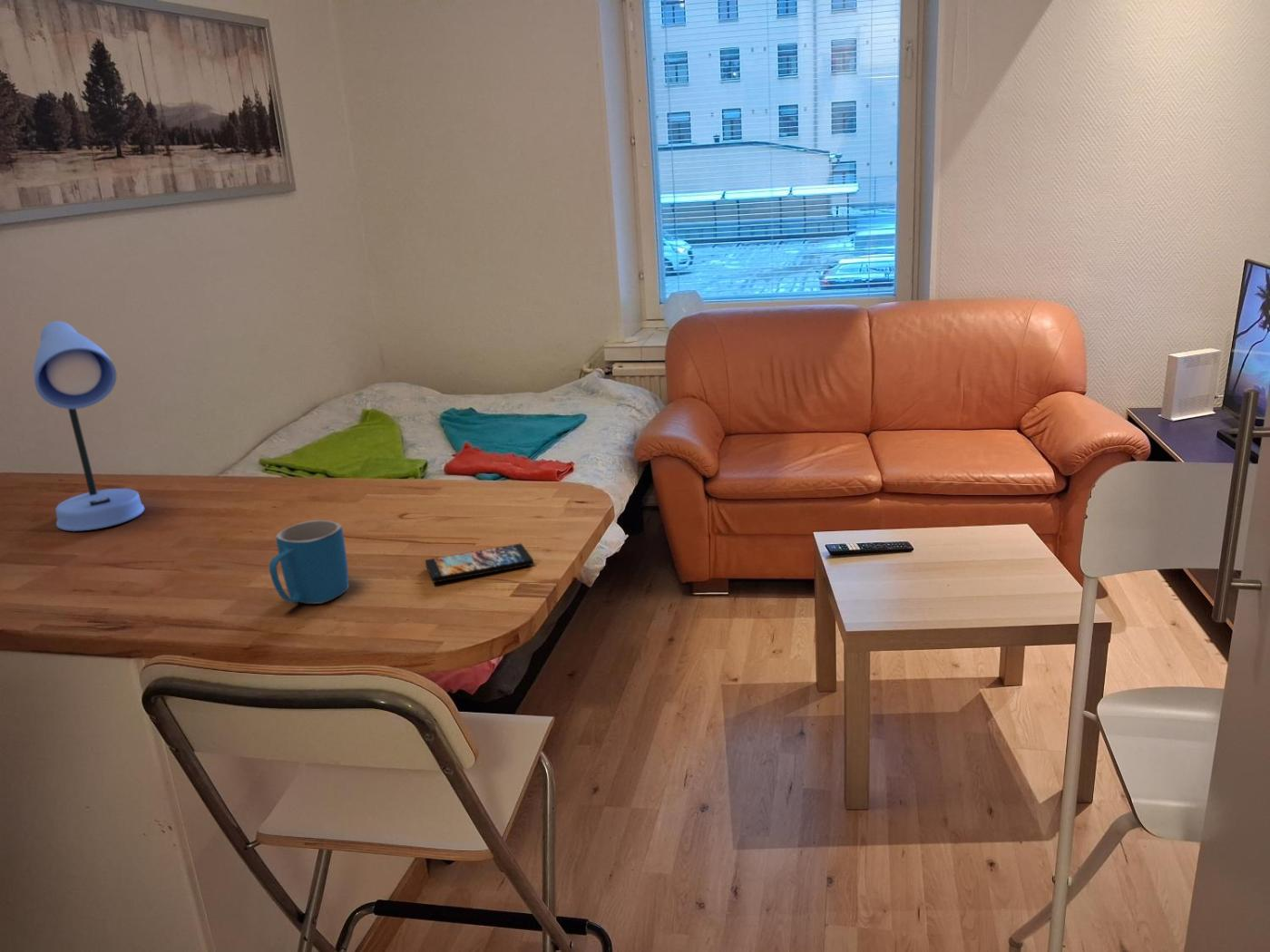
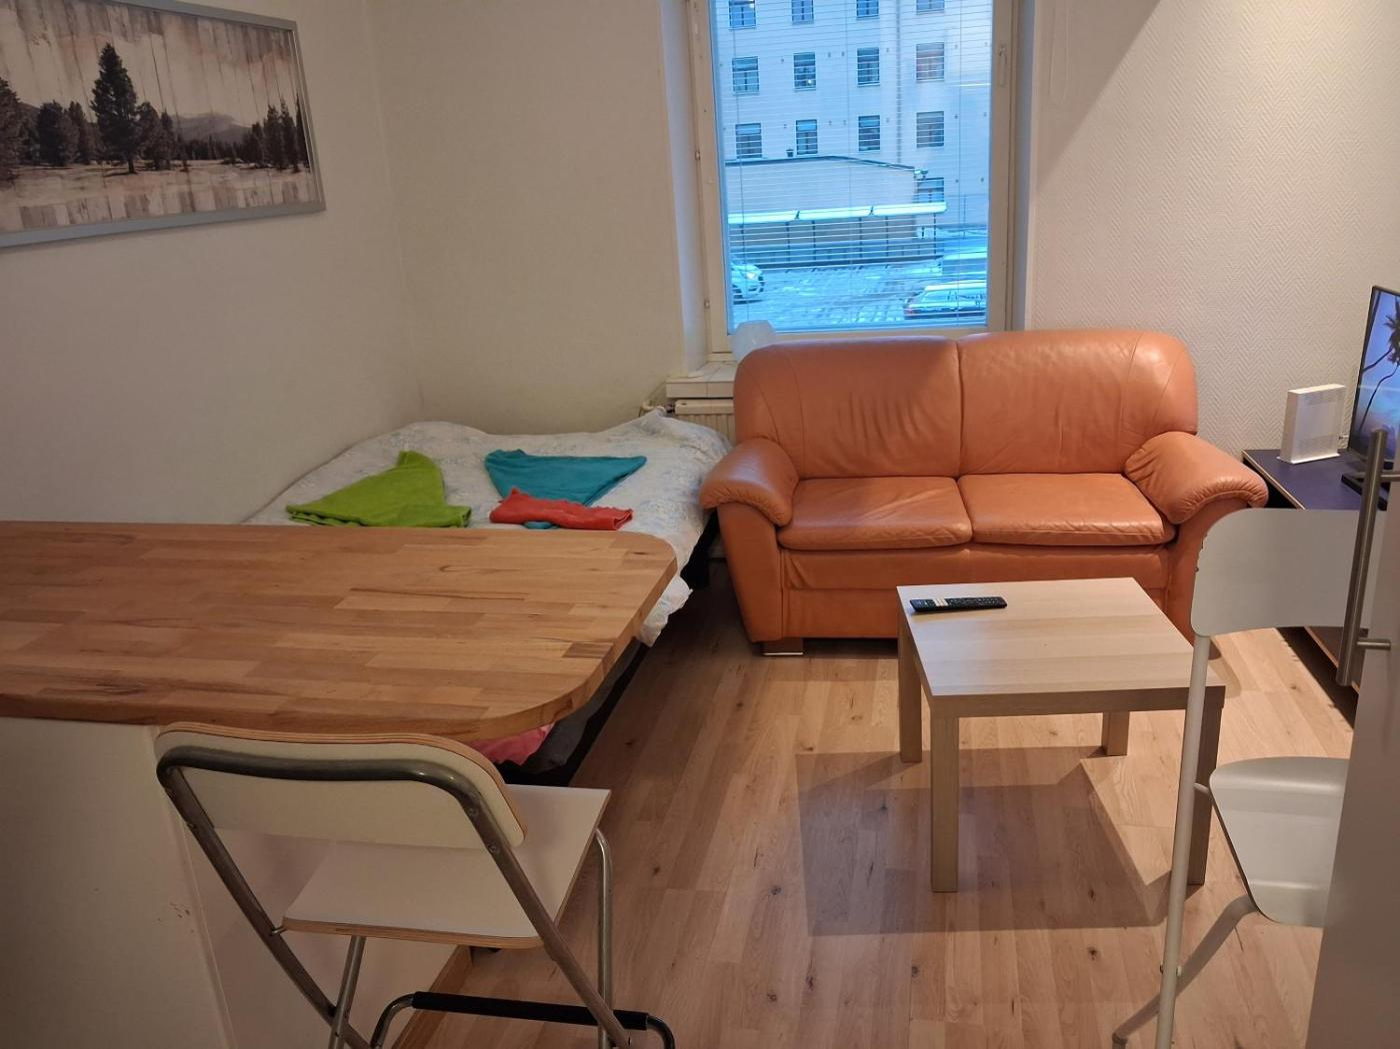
- desk lamp (80, 426)
- smartphone (479, 562)
- mug (306, 566)
